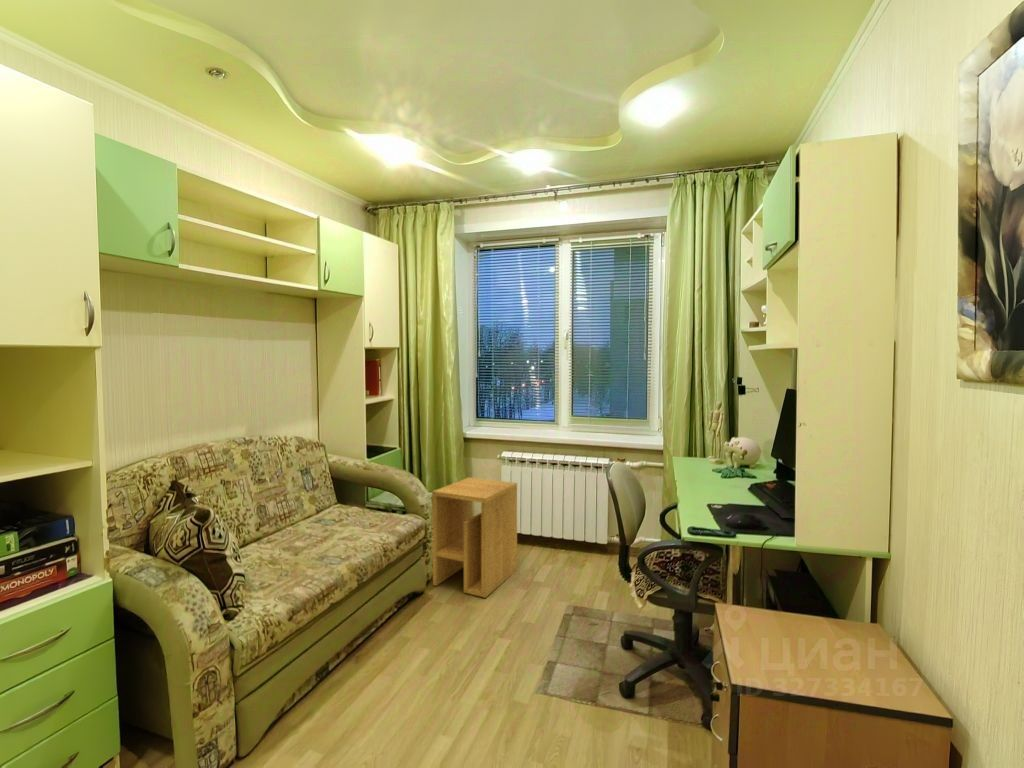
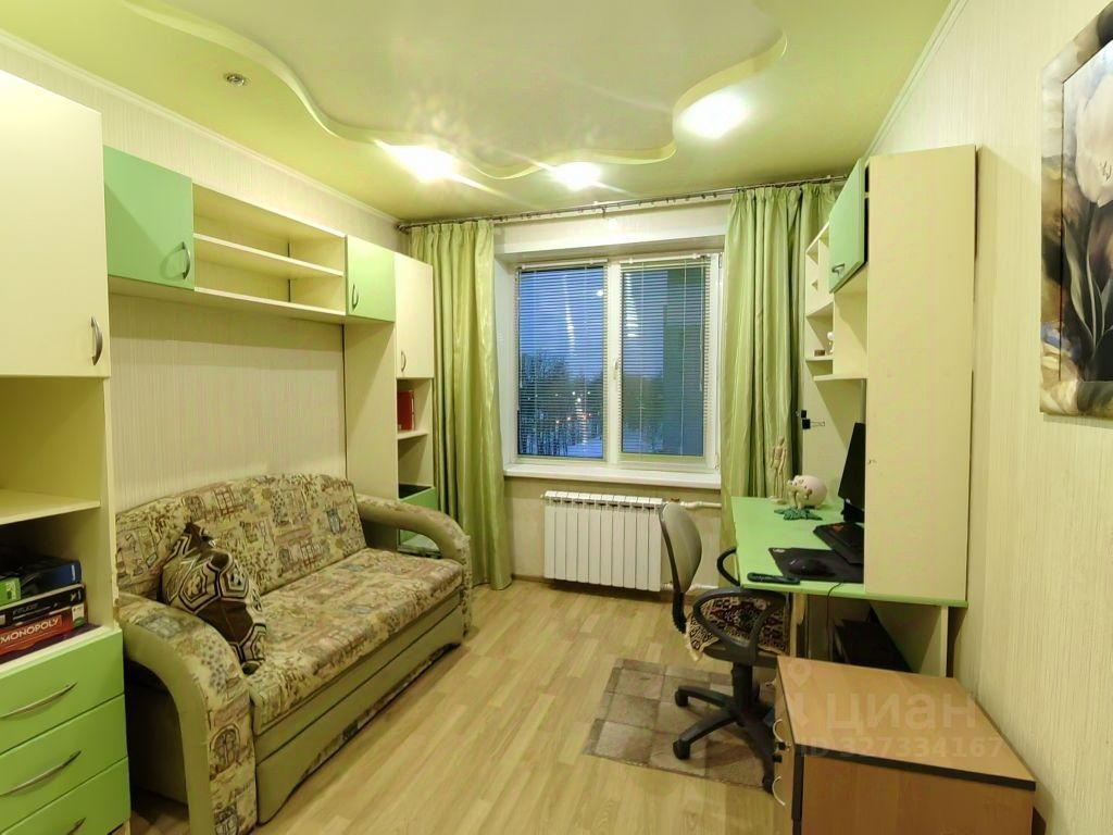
- side table (476, 532)
